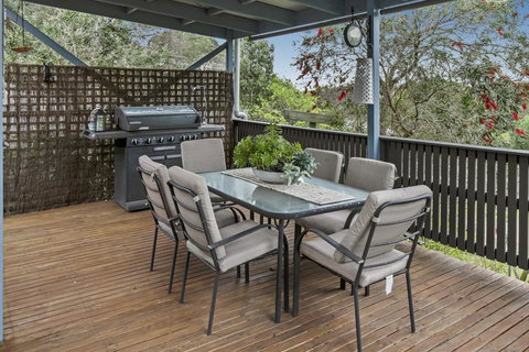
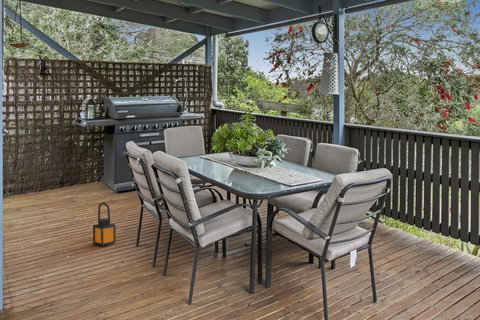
+ lantern (104, 222)
